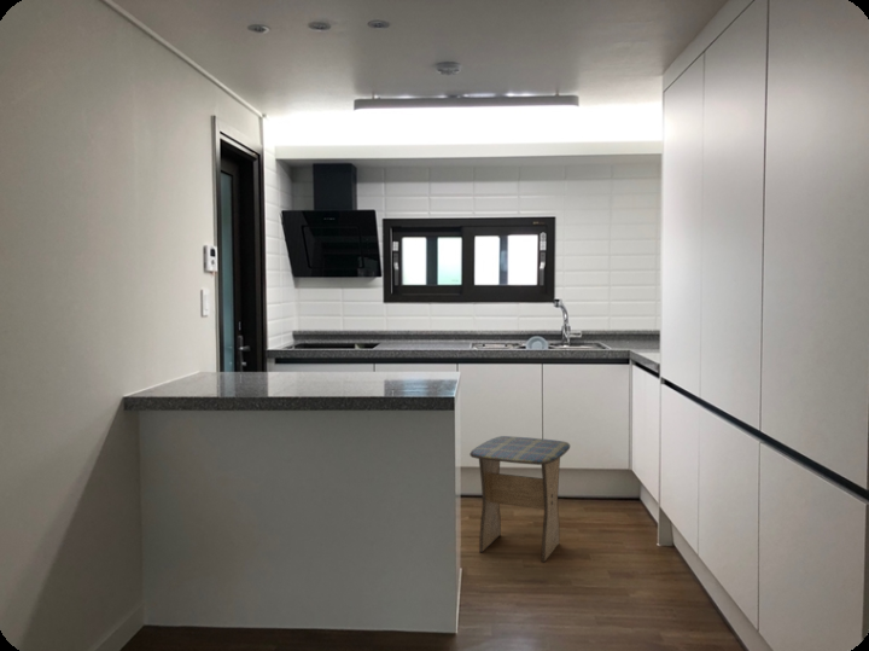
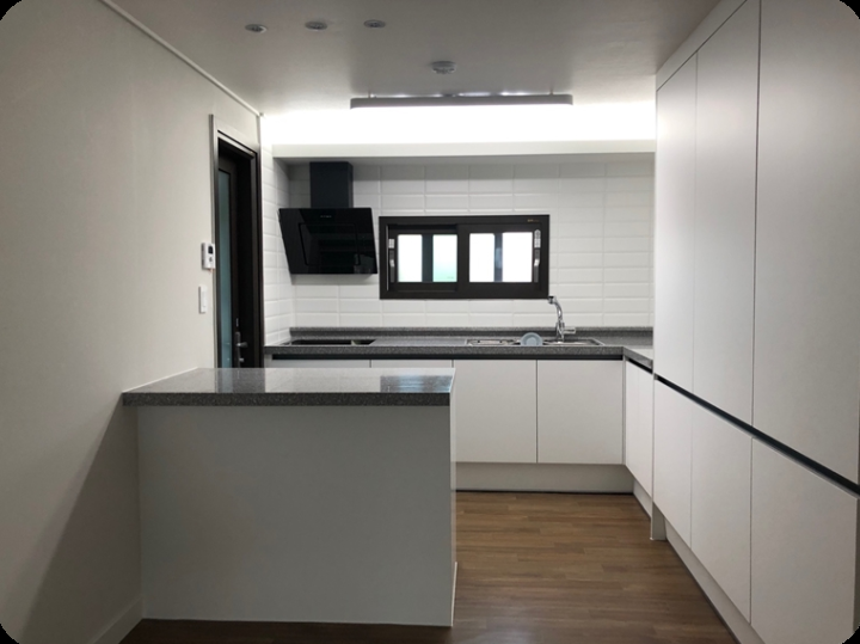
- stool (520, 496)
